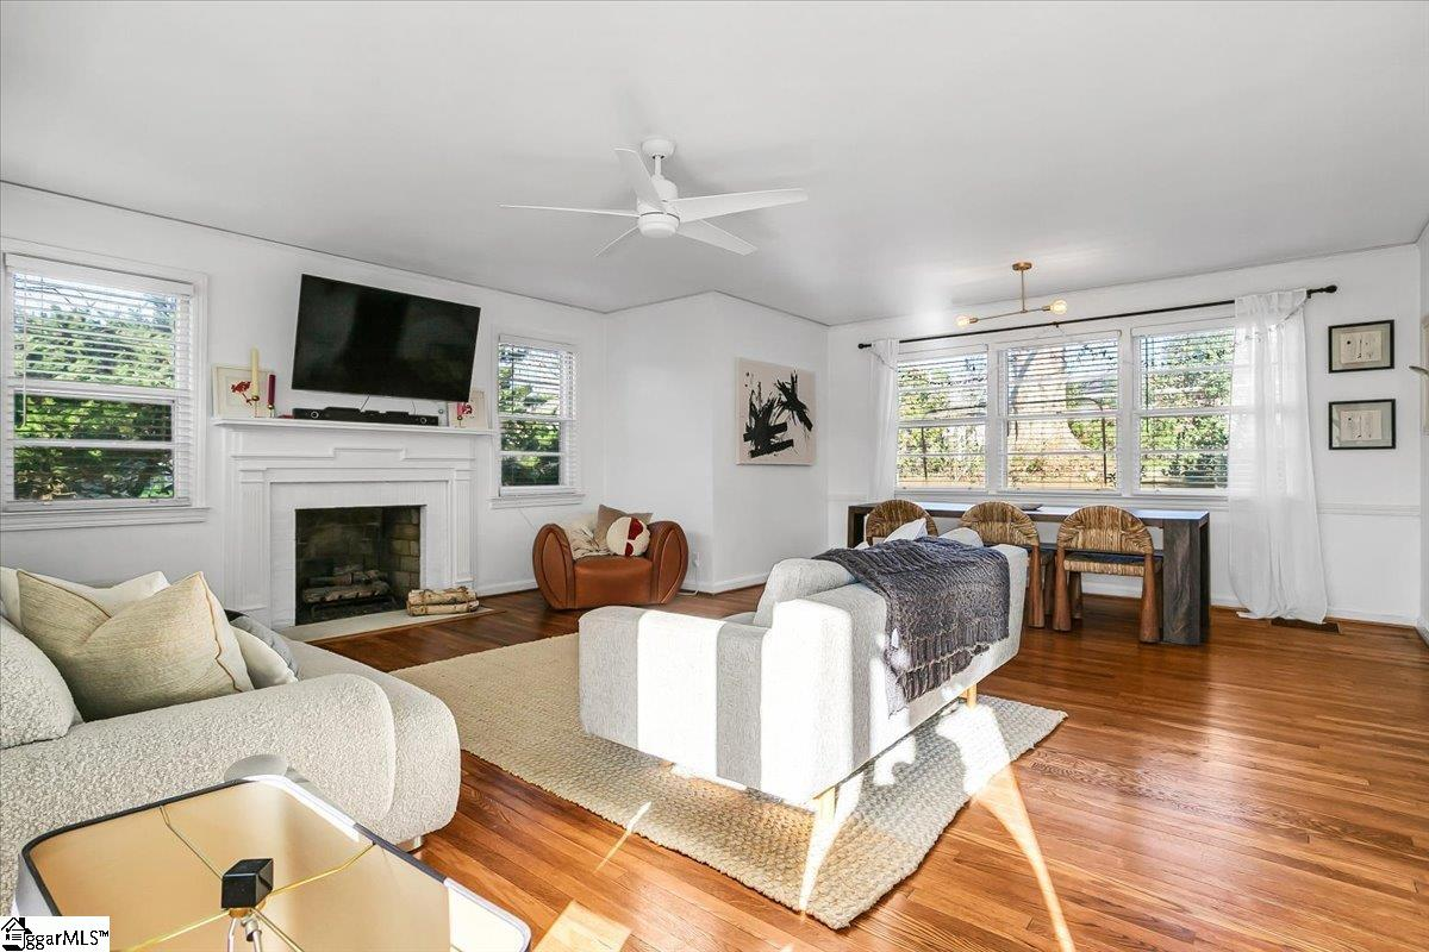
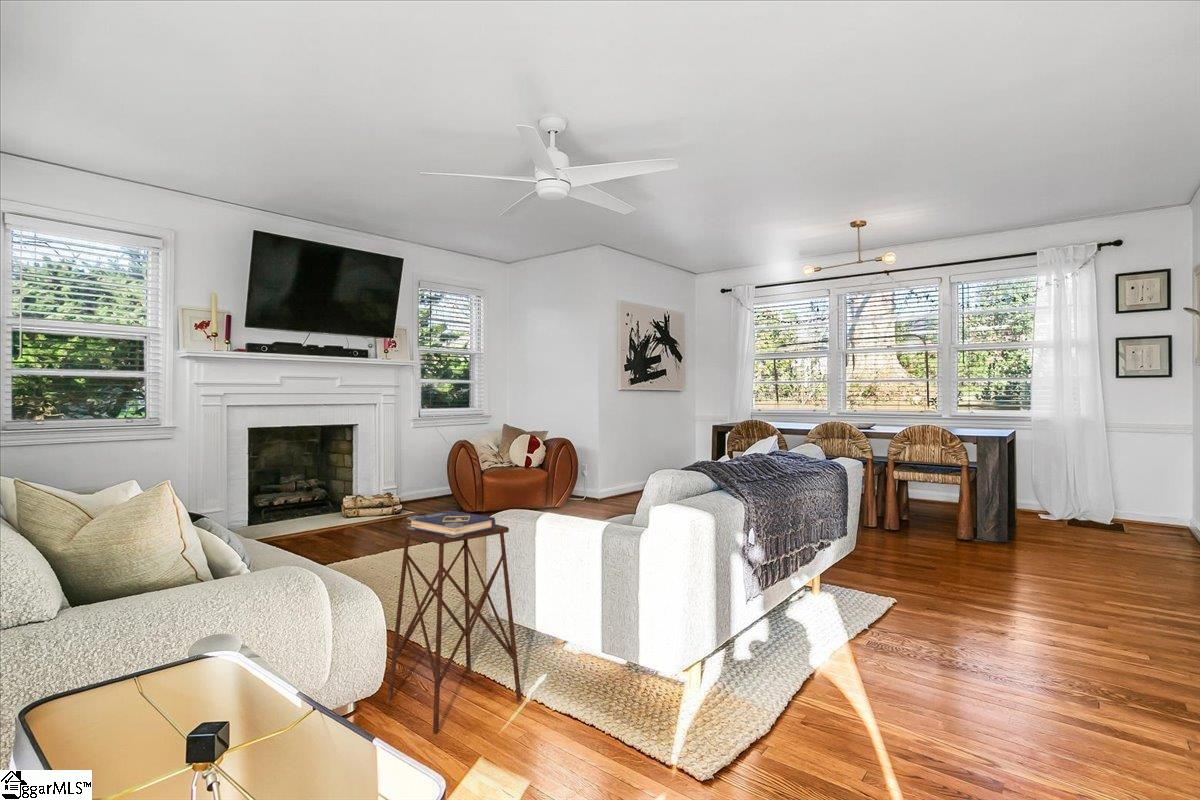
+ book (451, 522)
+ side table (453, 614)
